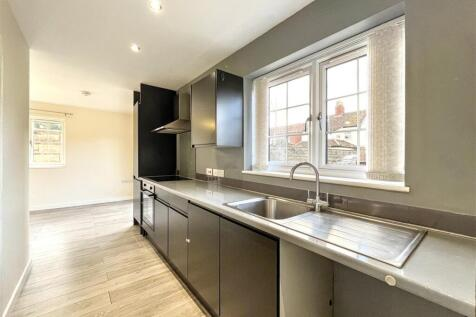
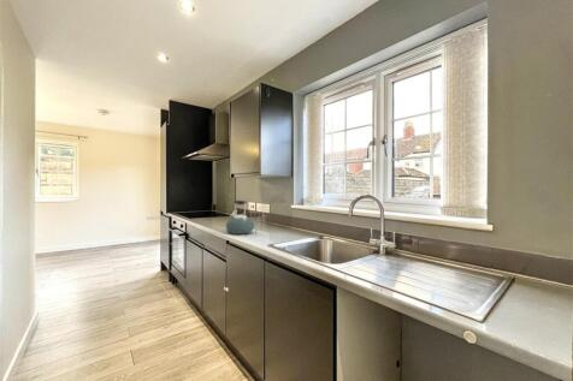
+ kettle (238, 216)
